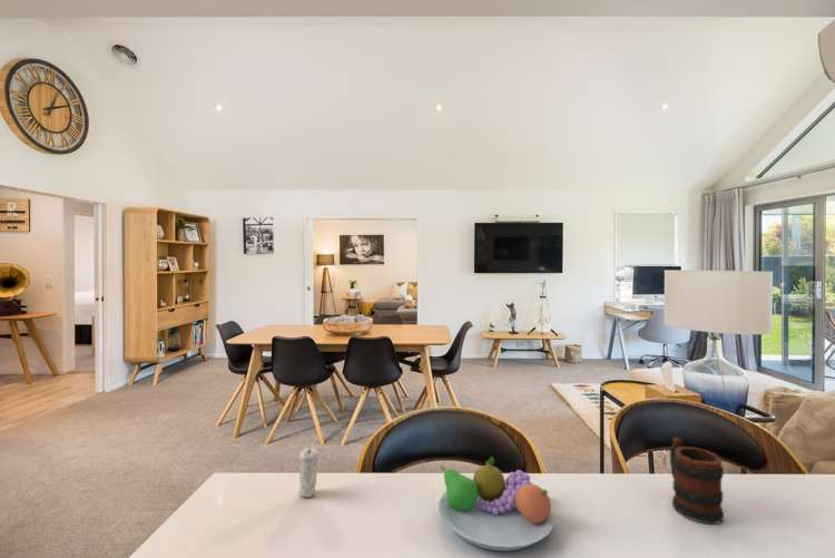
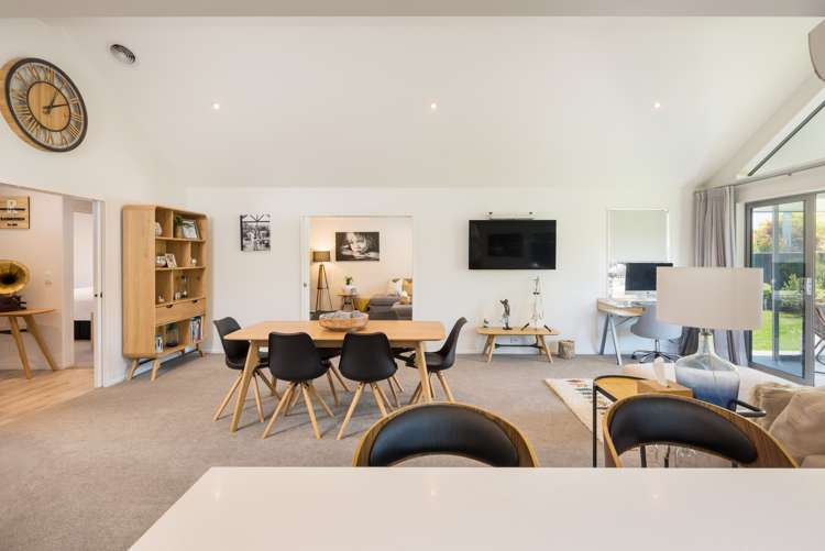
- fruit bowl (491, 495)
- candle (308, 467)
- mug (690, 476)
